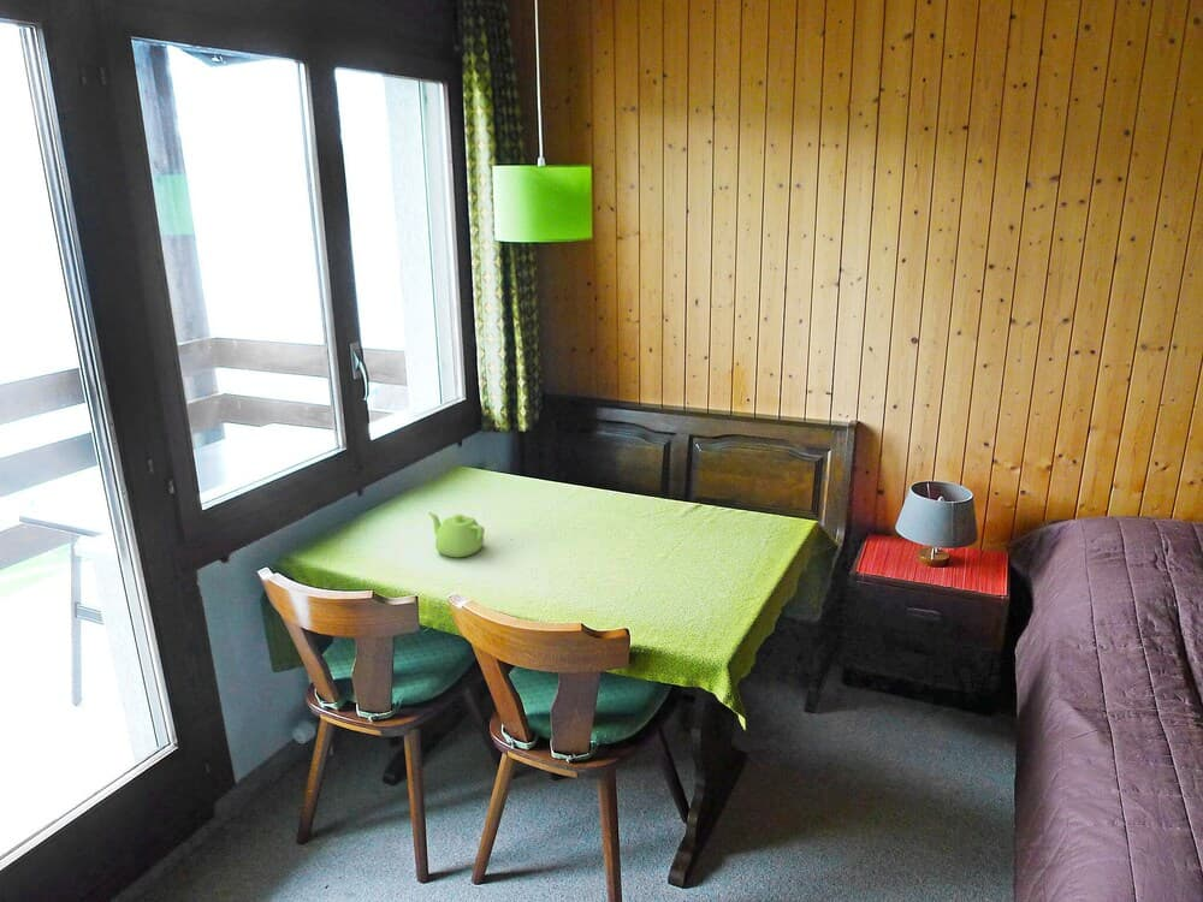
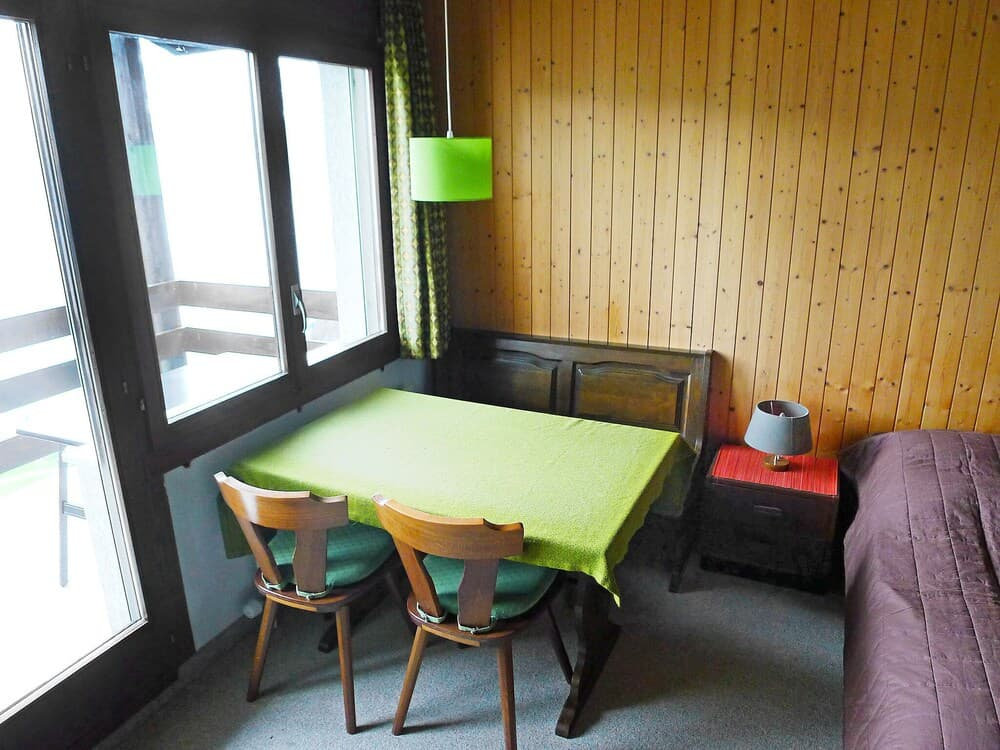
- teapot (456, 532)
